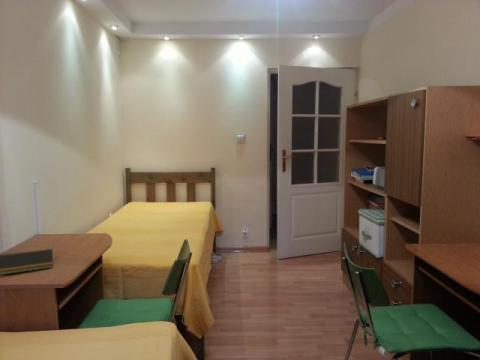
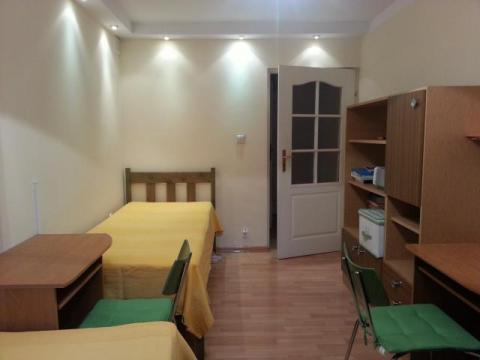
- notepad (25, 261)
